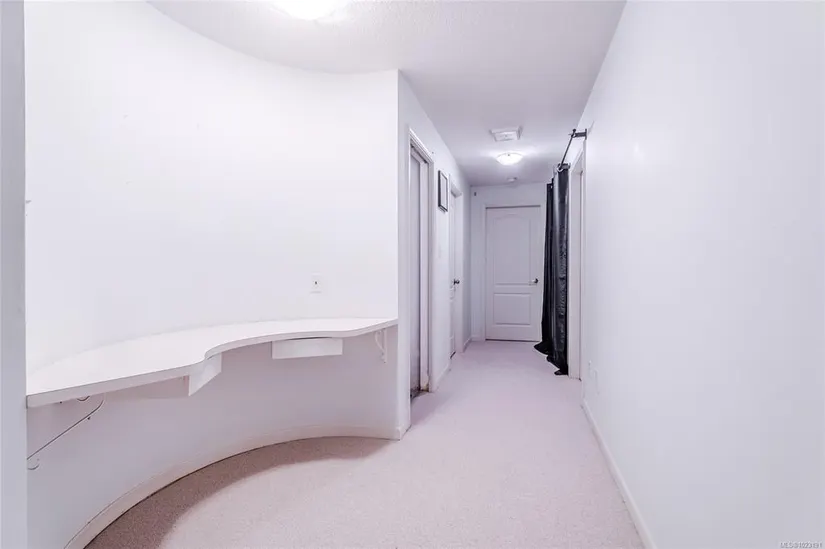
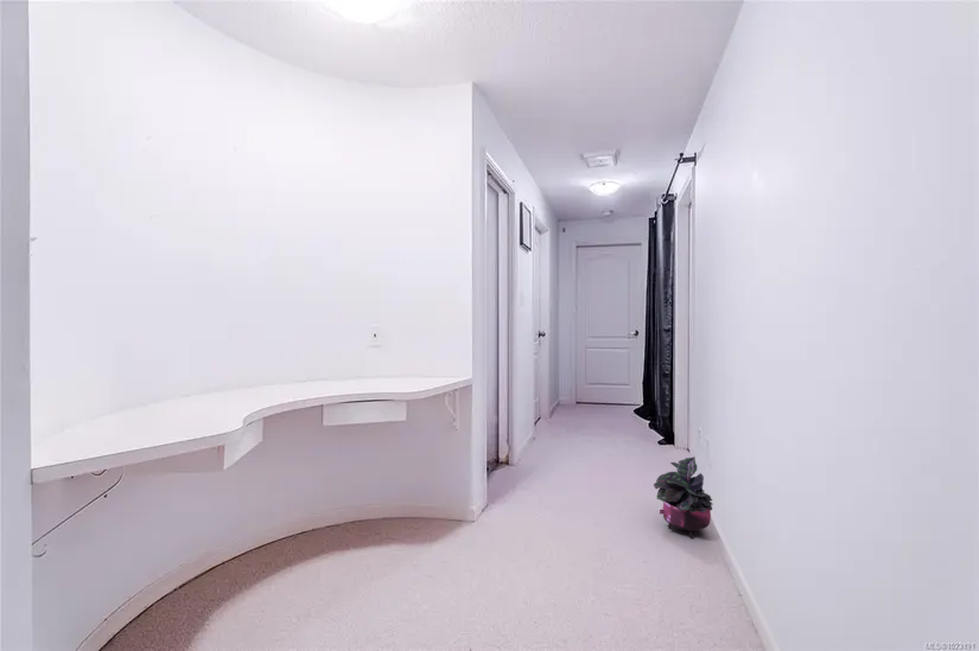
+ potted plant (684, 493)
